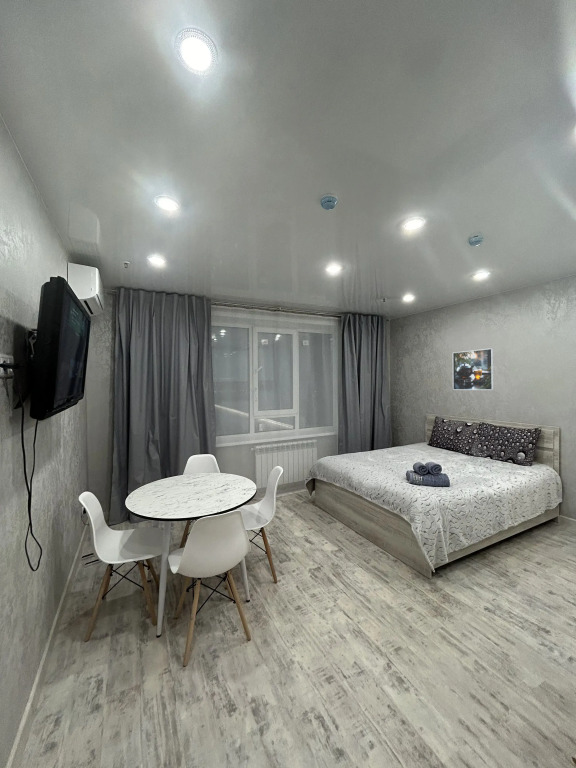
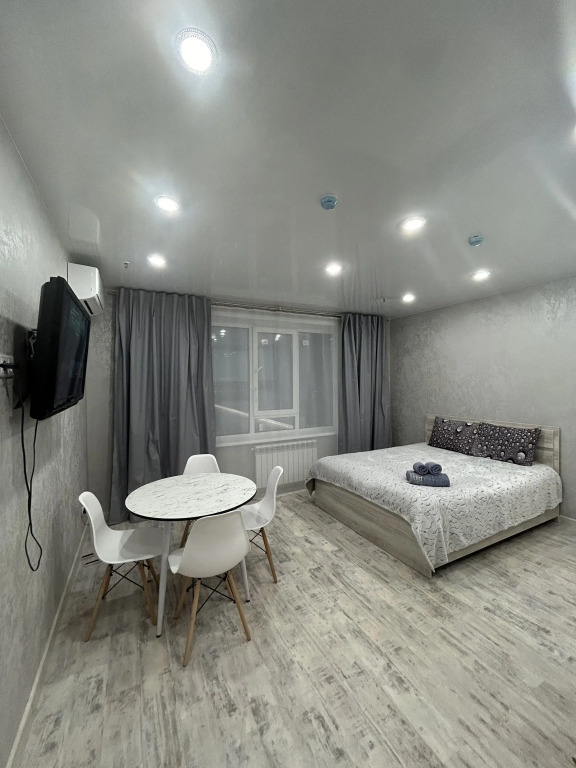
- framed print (472, 370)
